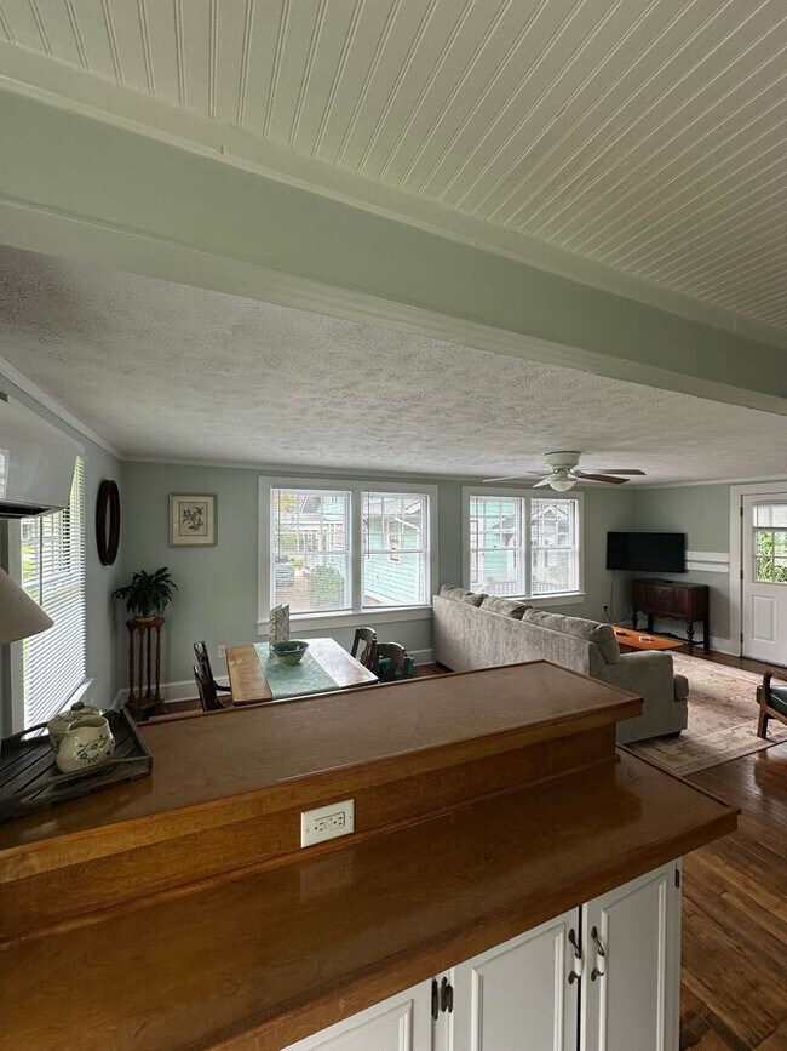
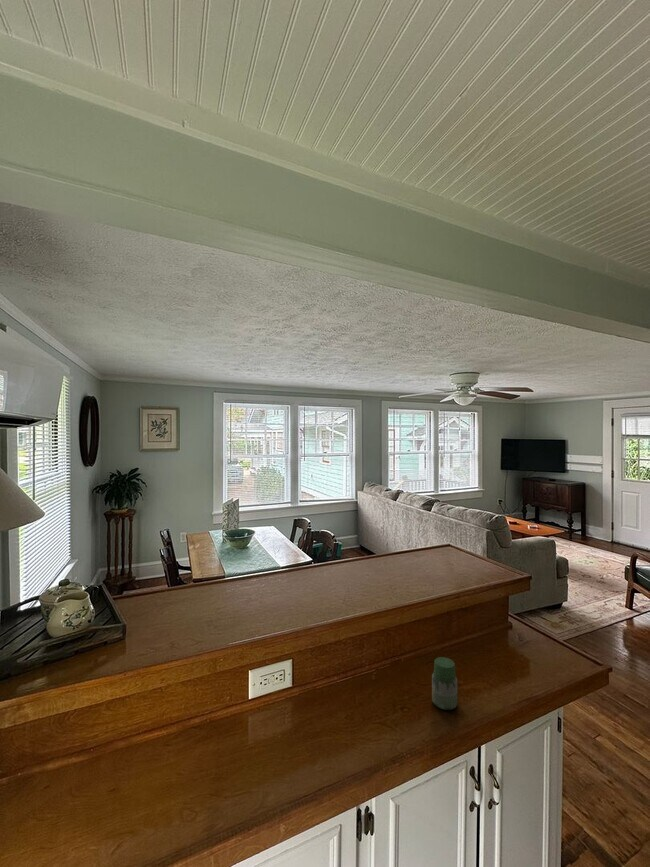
+ jar (444, 682)
